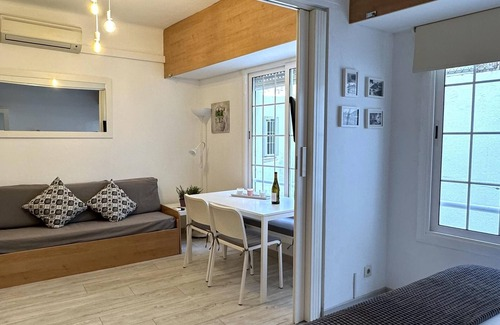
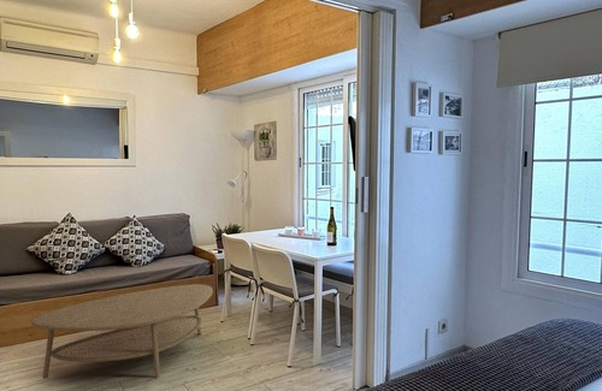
+ coffee table (138, 333)
